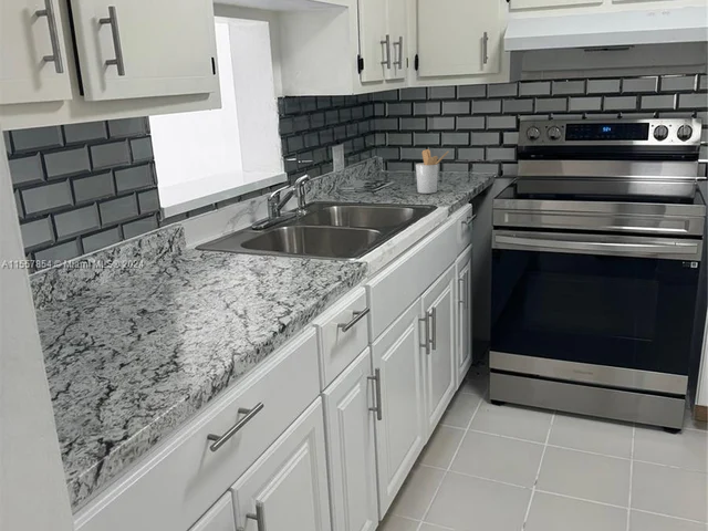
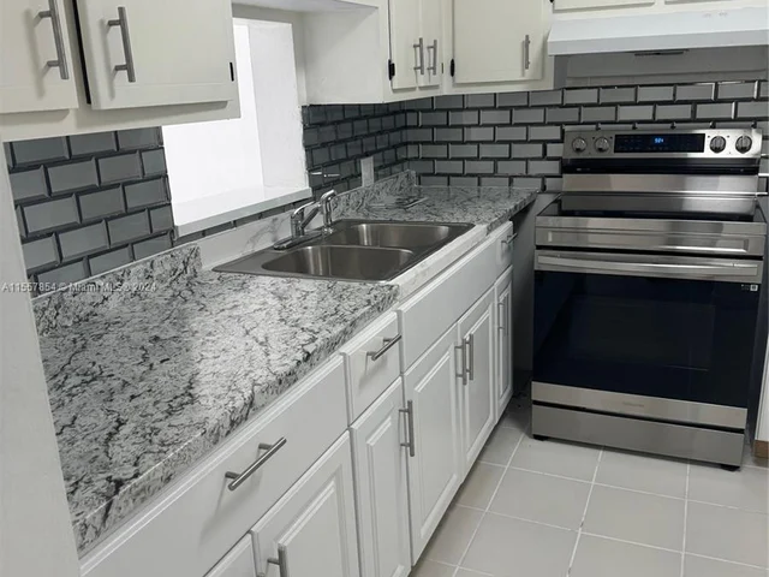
- utensil holder (433, 170)
